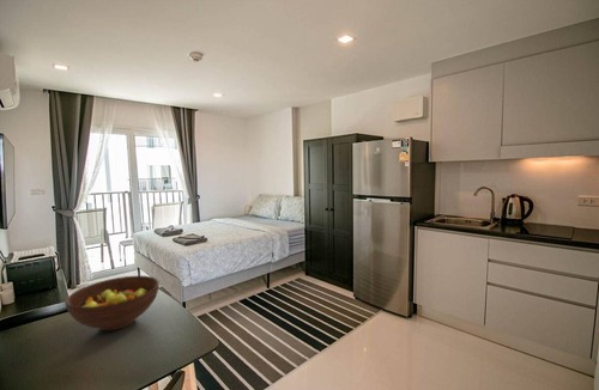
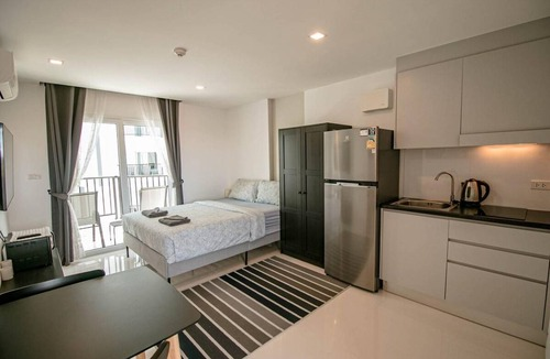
- fruit bowl (116, 306)
